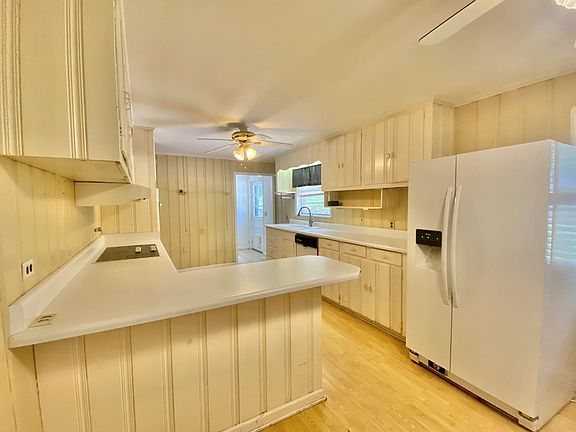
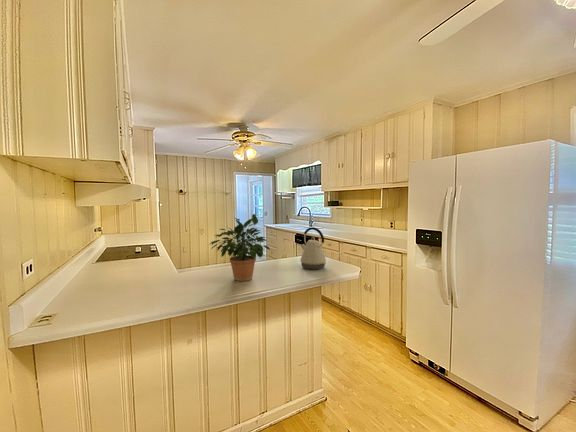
+ kettle (312, 247)
+ potted plant (237, 247)
